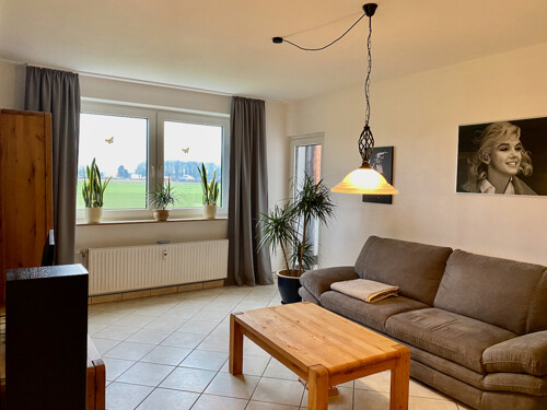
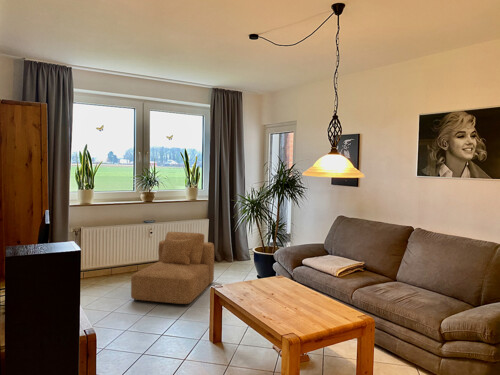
+ armchair (175, 263)
